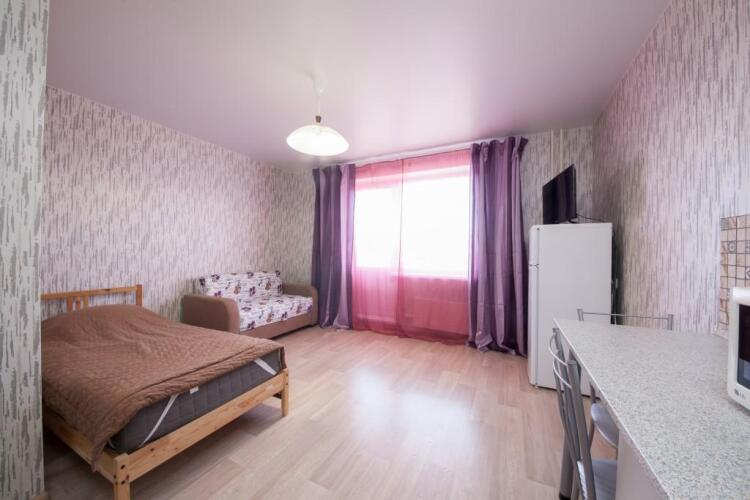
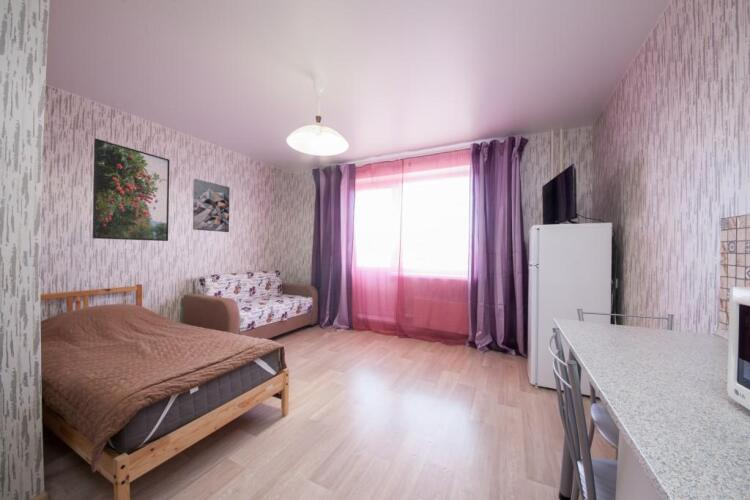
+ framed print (134, 194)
+ wall art (212, 207)
